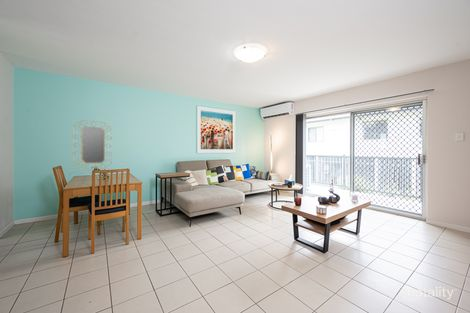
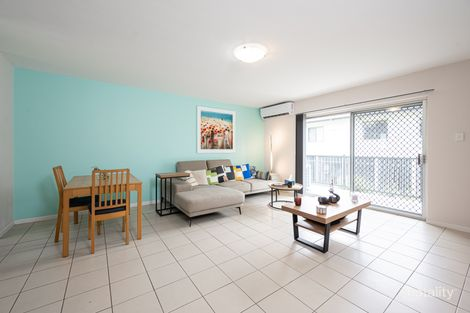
- home mirror (93, 145)
